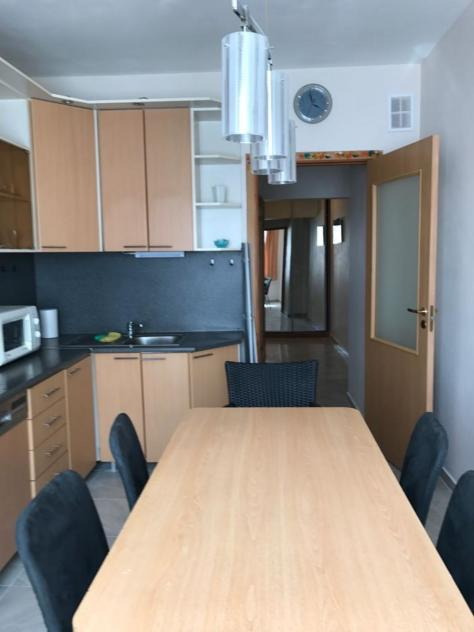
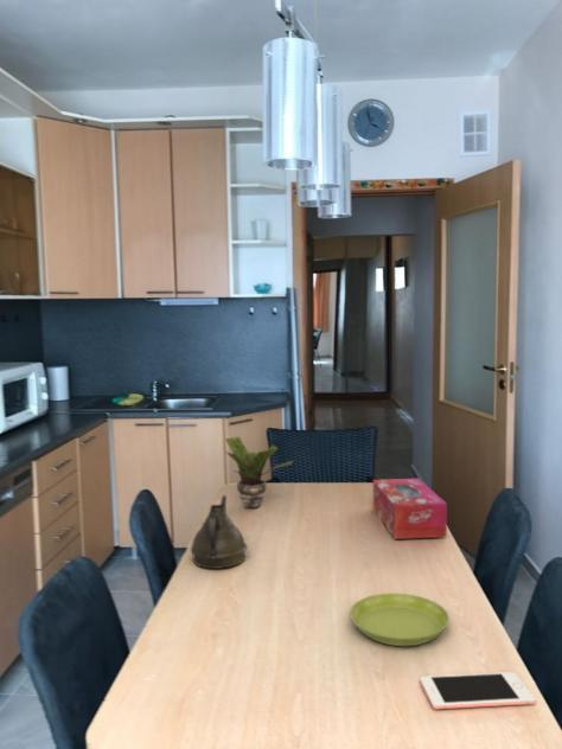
+ tissue box (407, 506)
+ saucer (398, 620)
+ potted plant (250, 474)
+ cell phone (475, 690)
+ teapot (221, 529)
